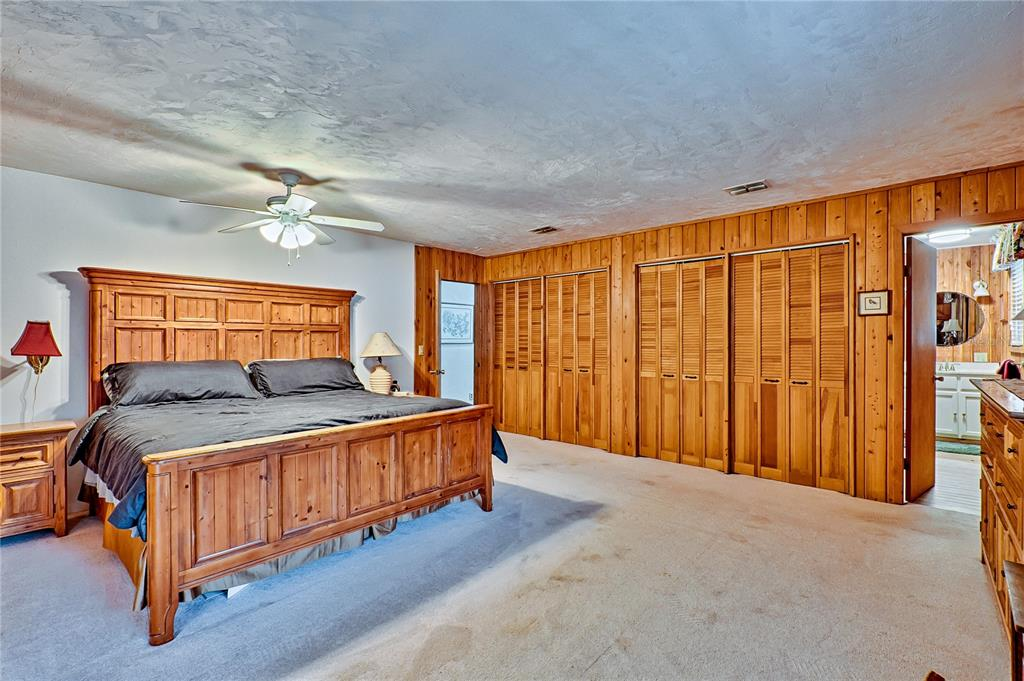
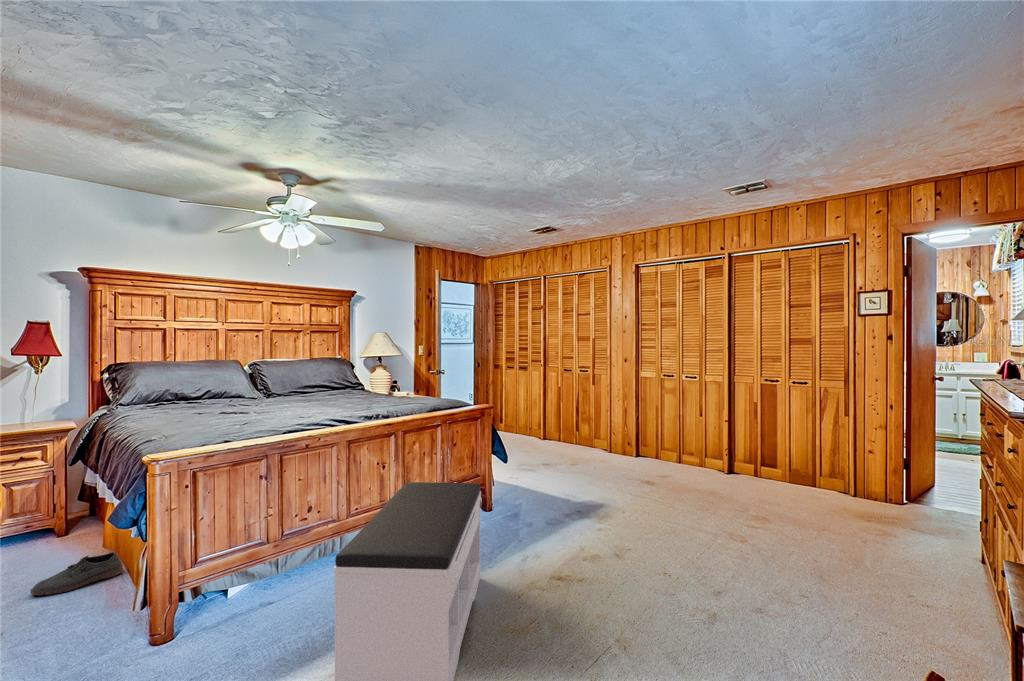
+ bench (422, 568)
+ shoe (79, 571)
